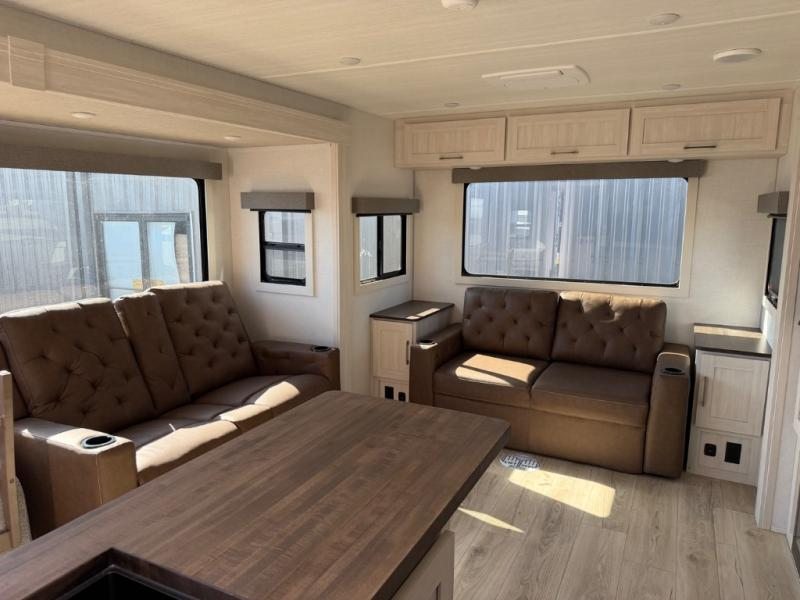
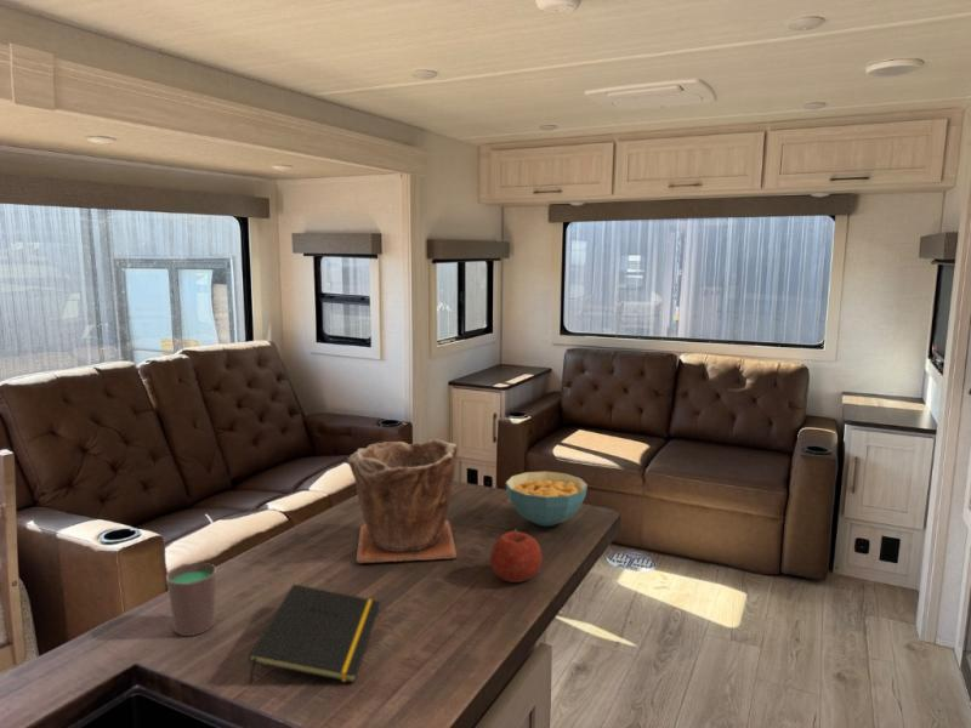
+ notepad (320, 629)
+ plant pot (405, 494)
+ fruit (515, 552)
+ cereal bowl (545, 502)
+ cup (193, 599)
